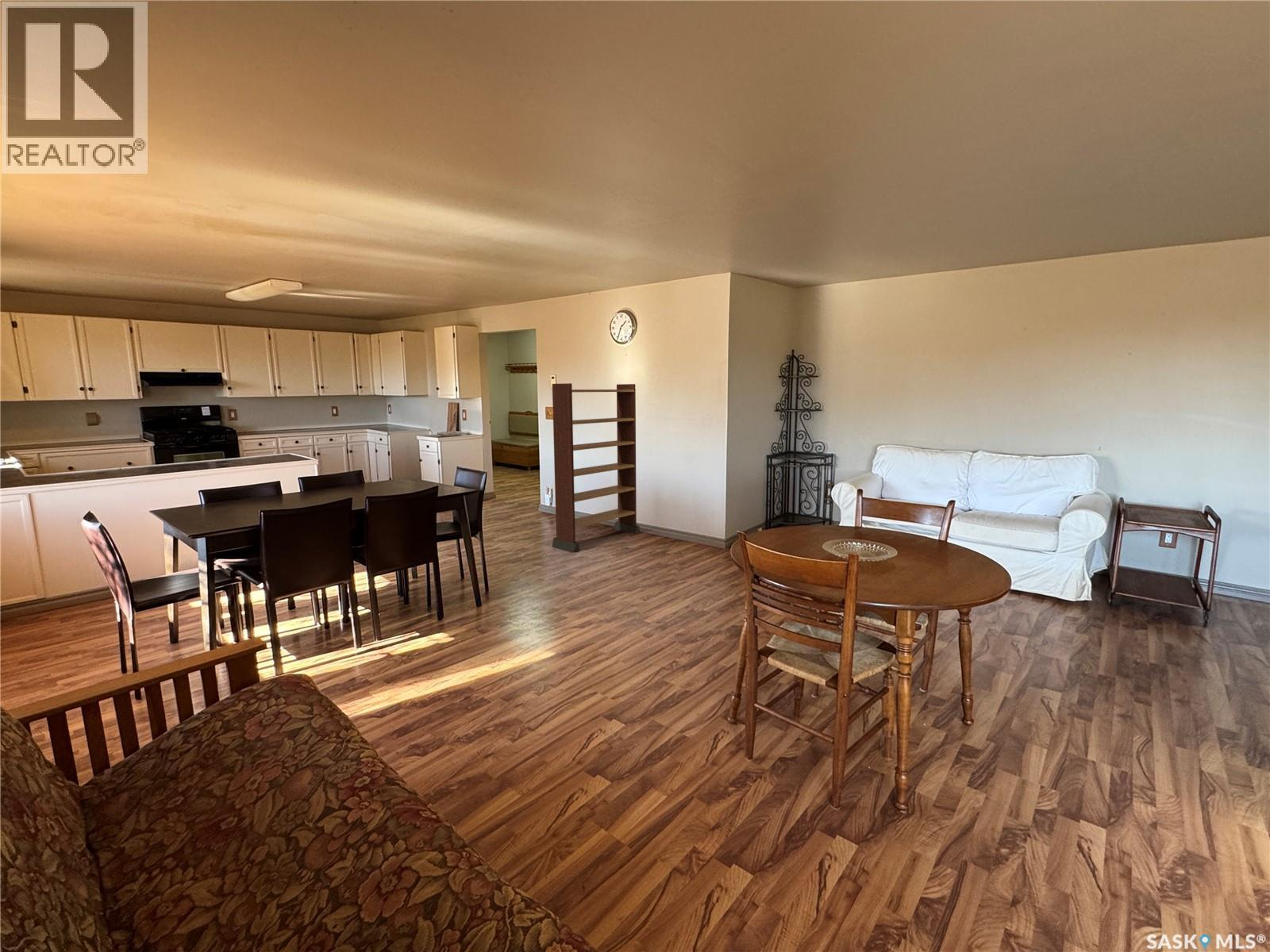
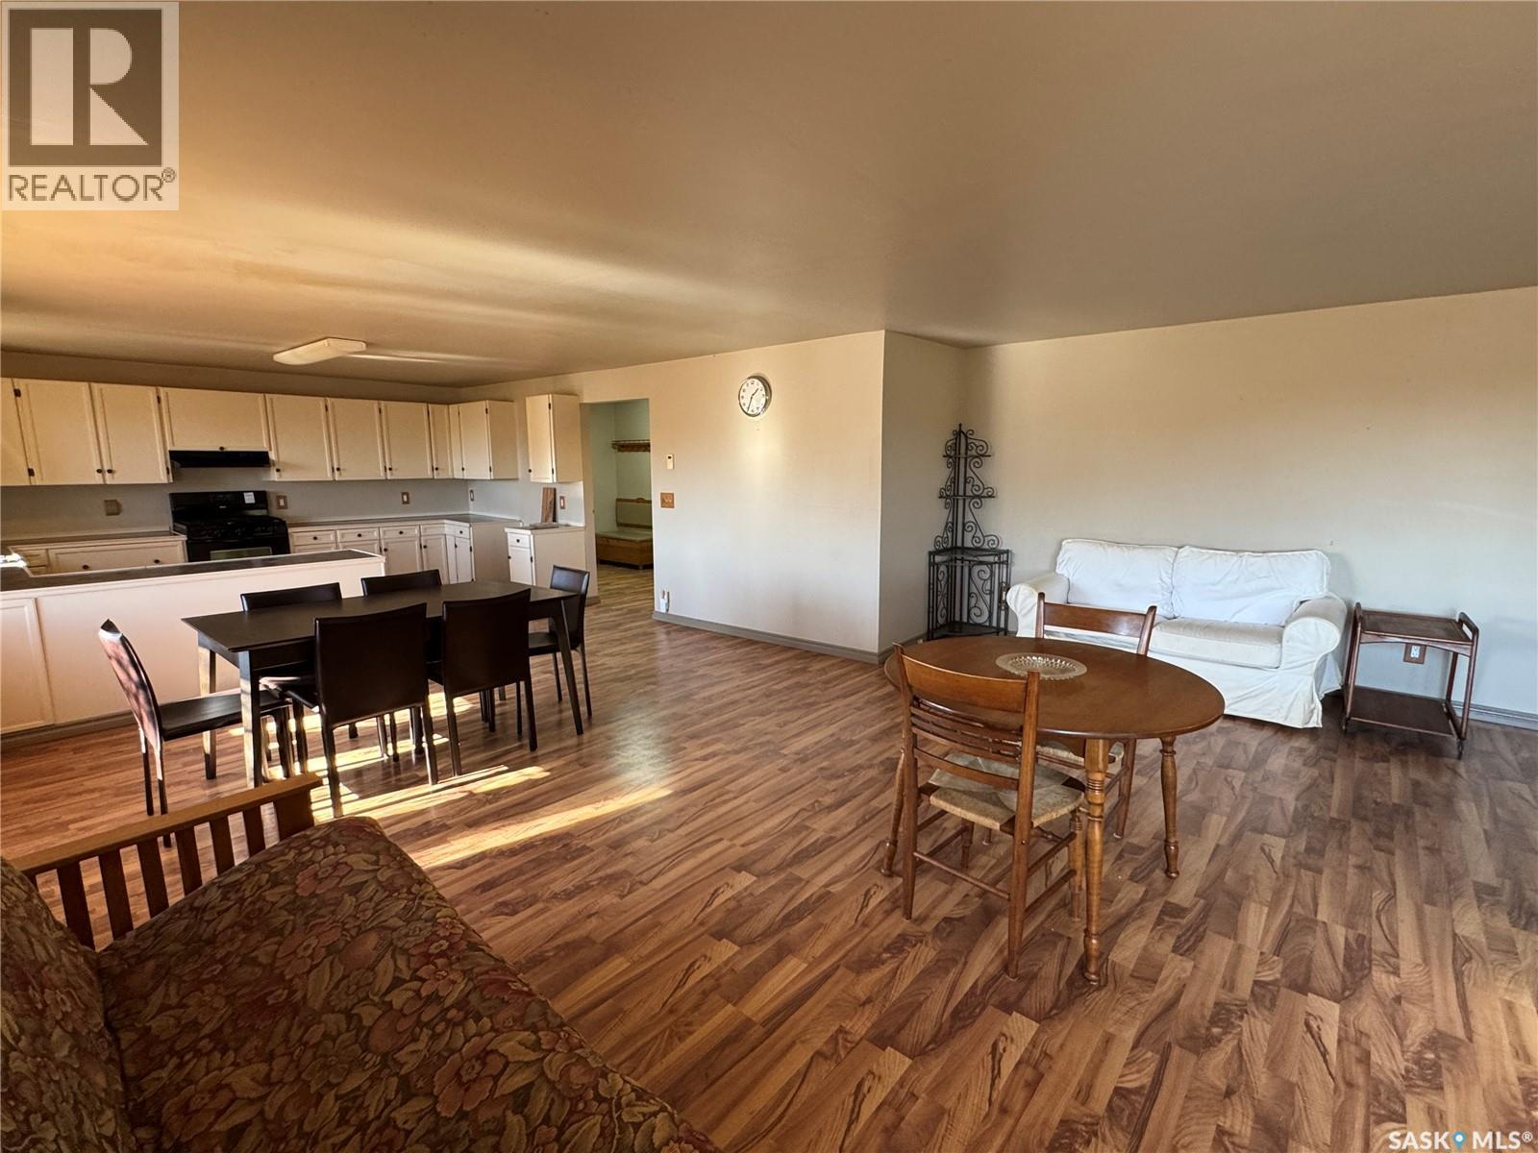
- bookshelf (597, 466)
